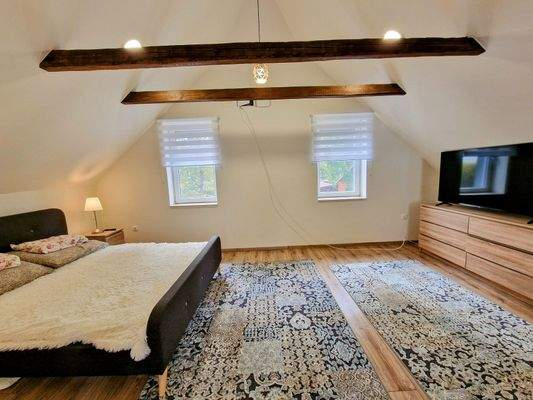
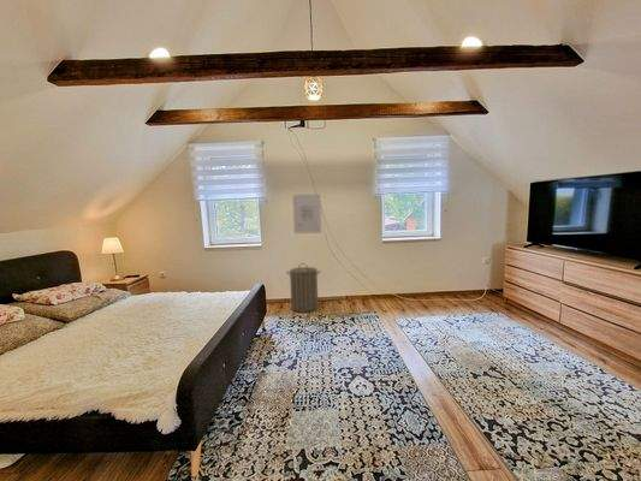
+ laundry hamper (303, 285)
+ wall art (307, 213)
